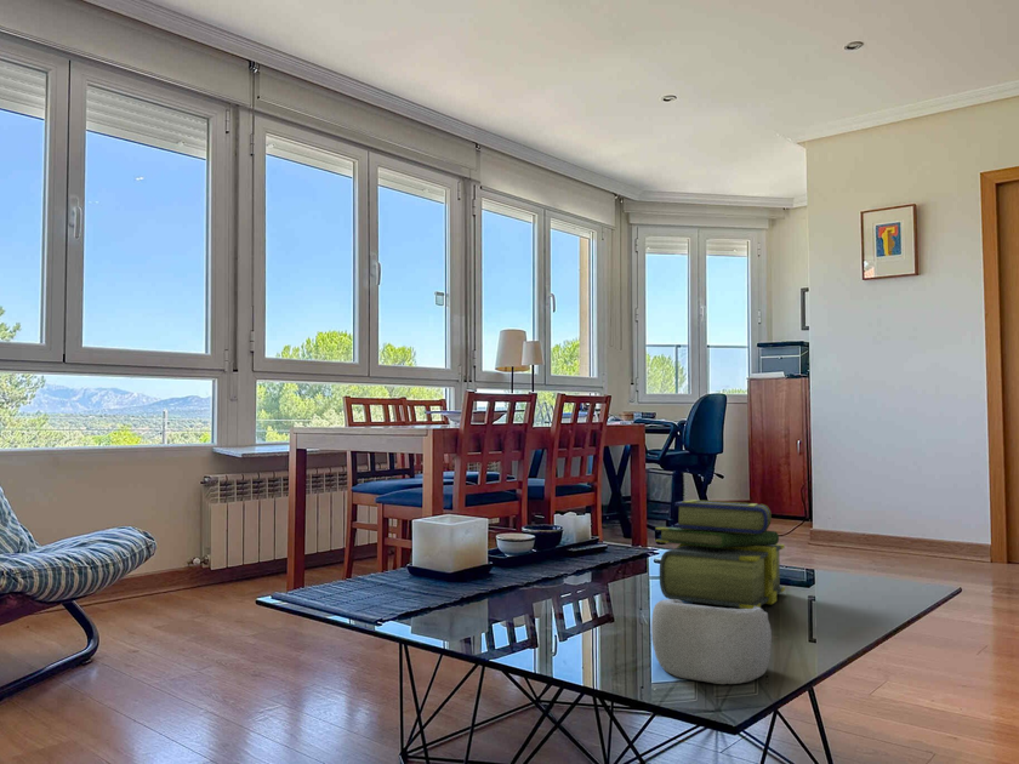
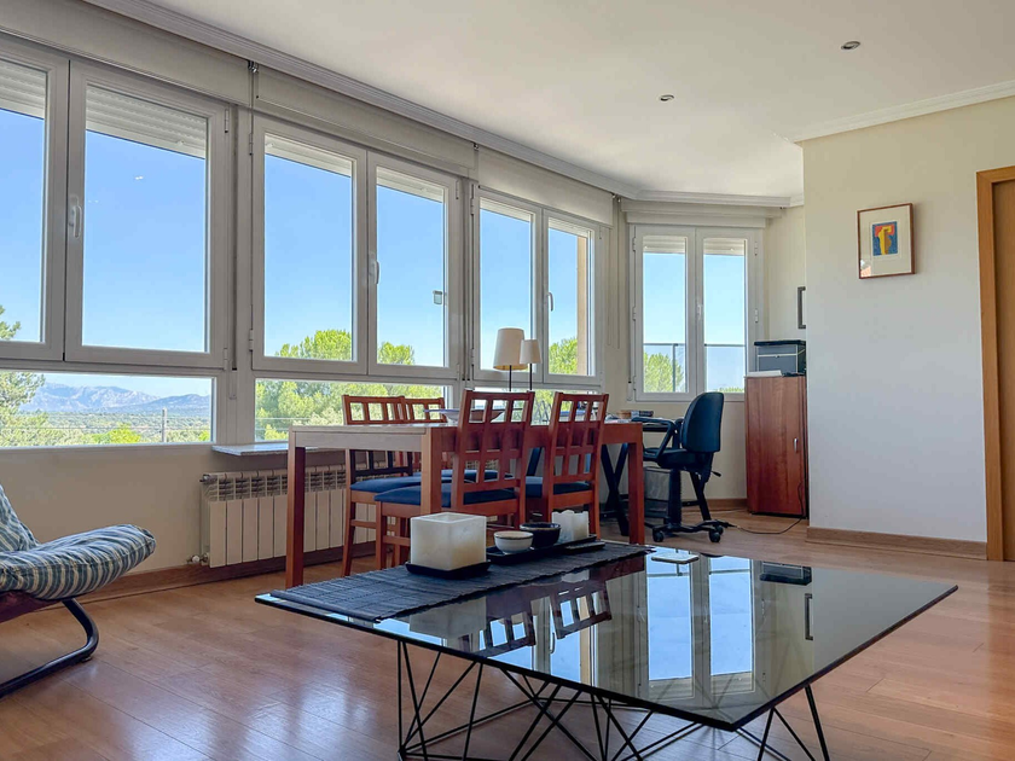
- stack of books (721, 546)
- decorative bowl (710, 633)
